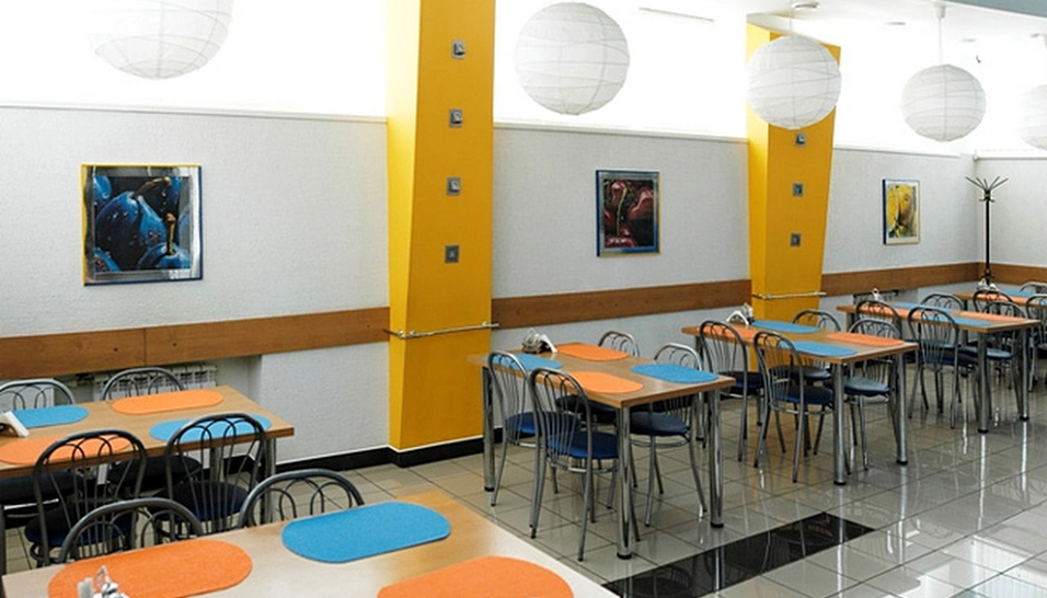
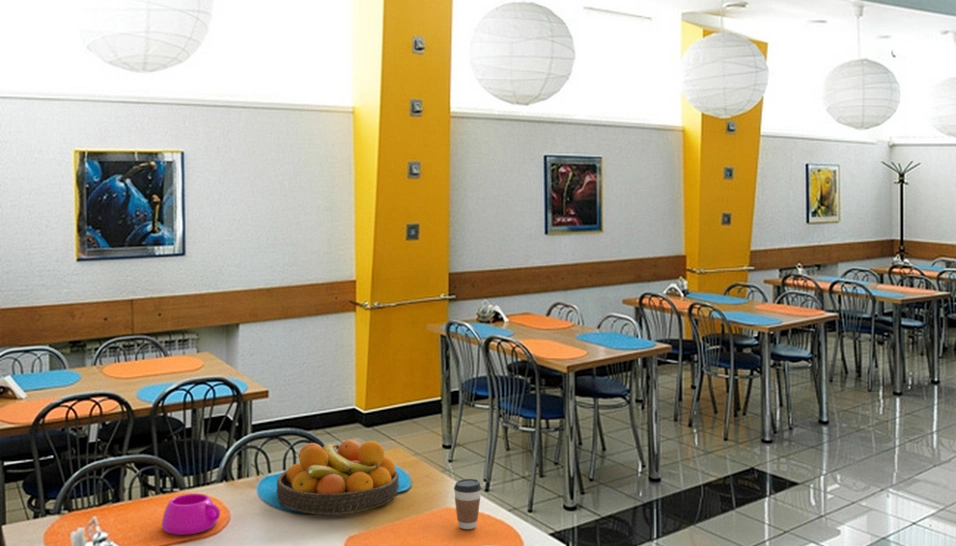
+ fruit bowl (338, 467)
+ coffee cup (467, 504)
+ bowl (193, 513)
